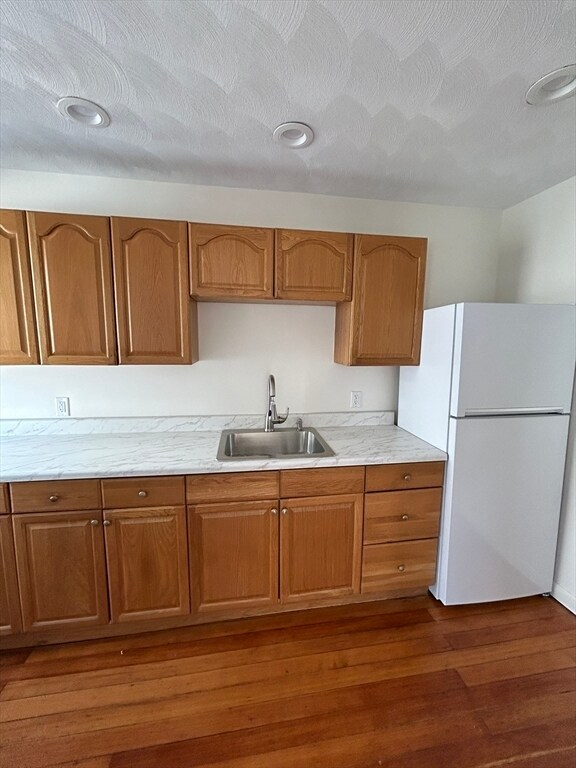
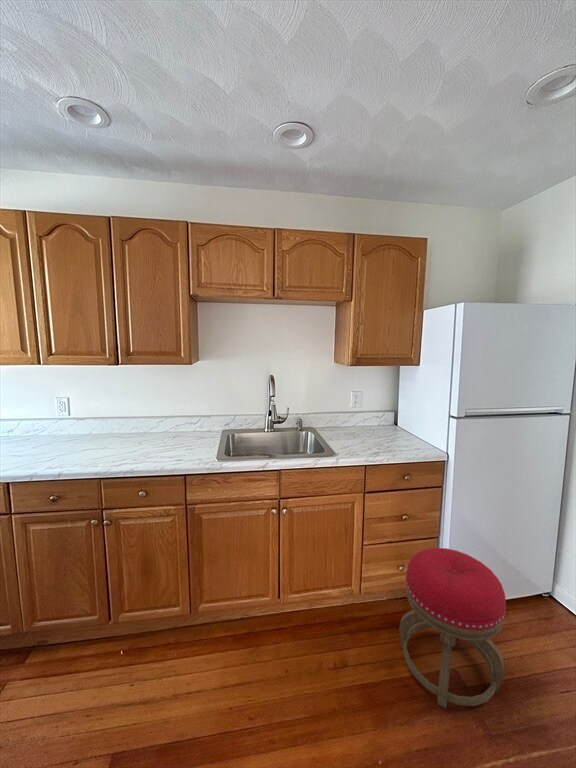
+ stool (450, 618)
